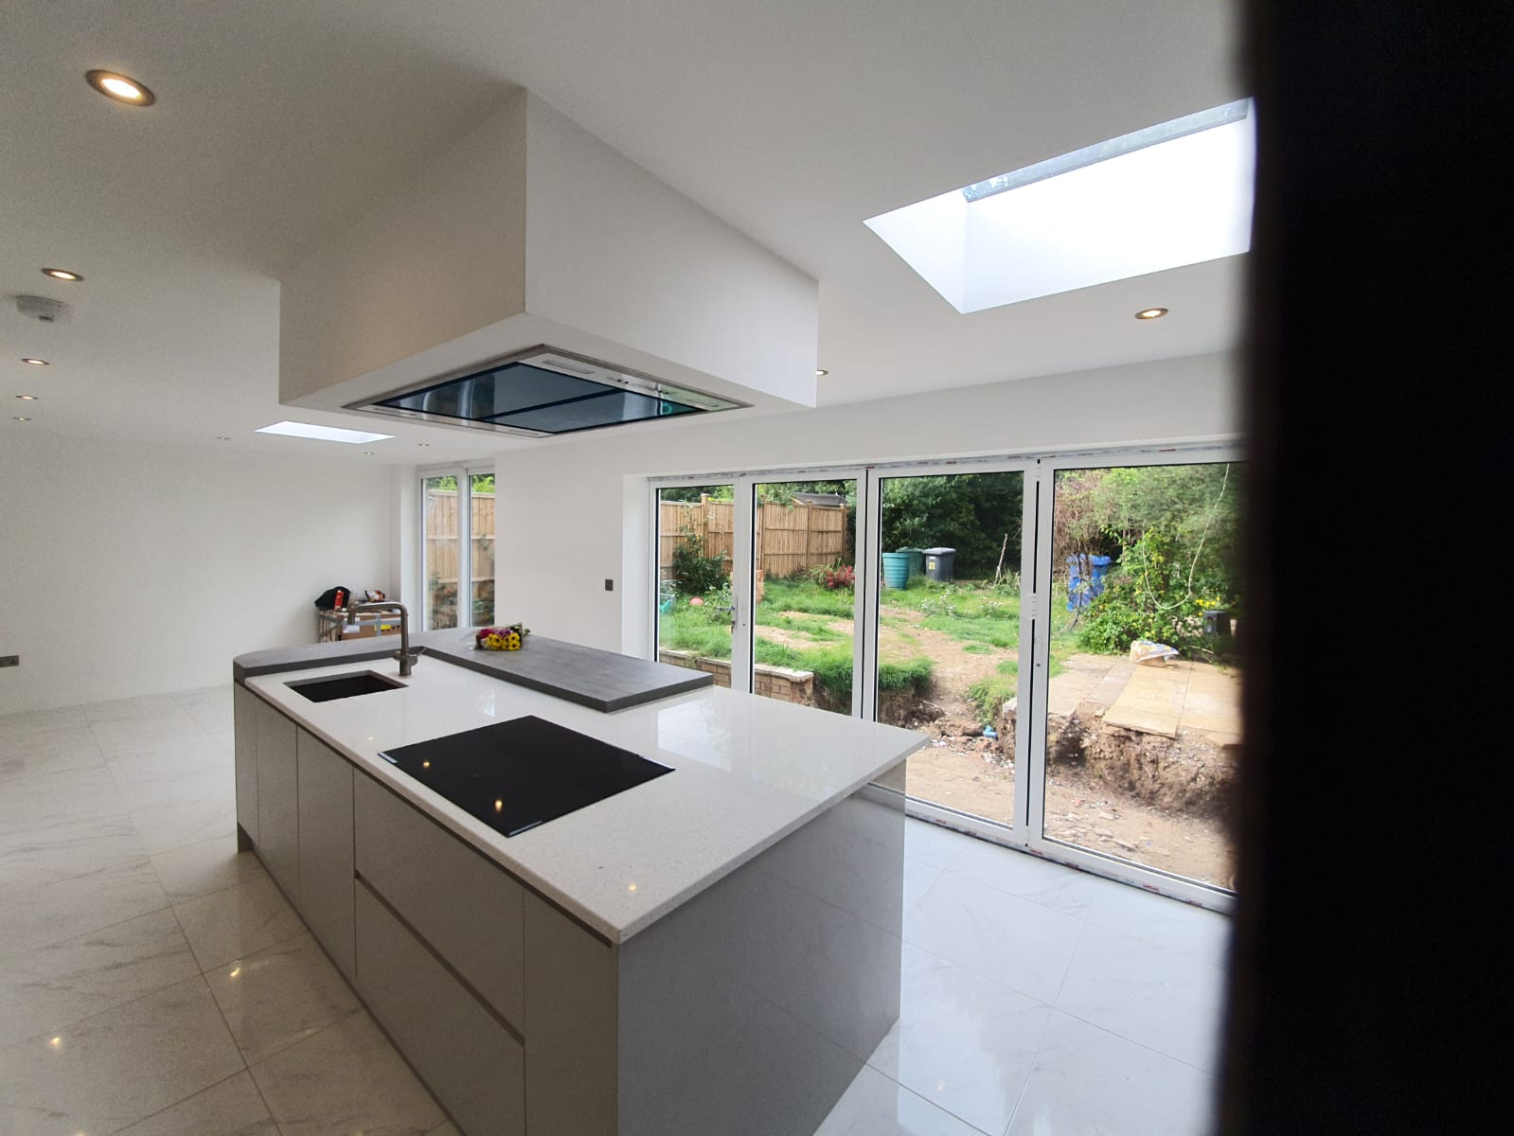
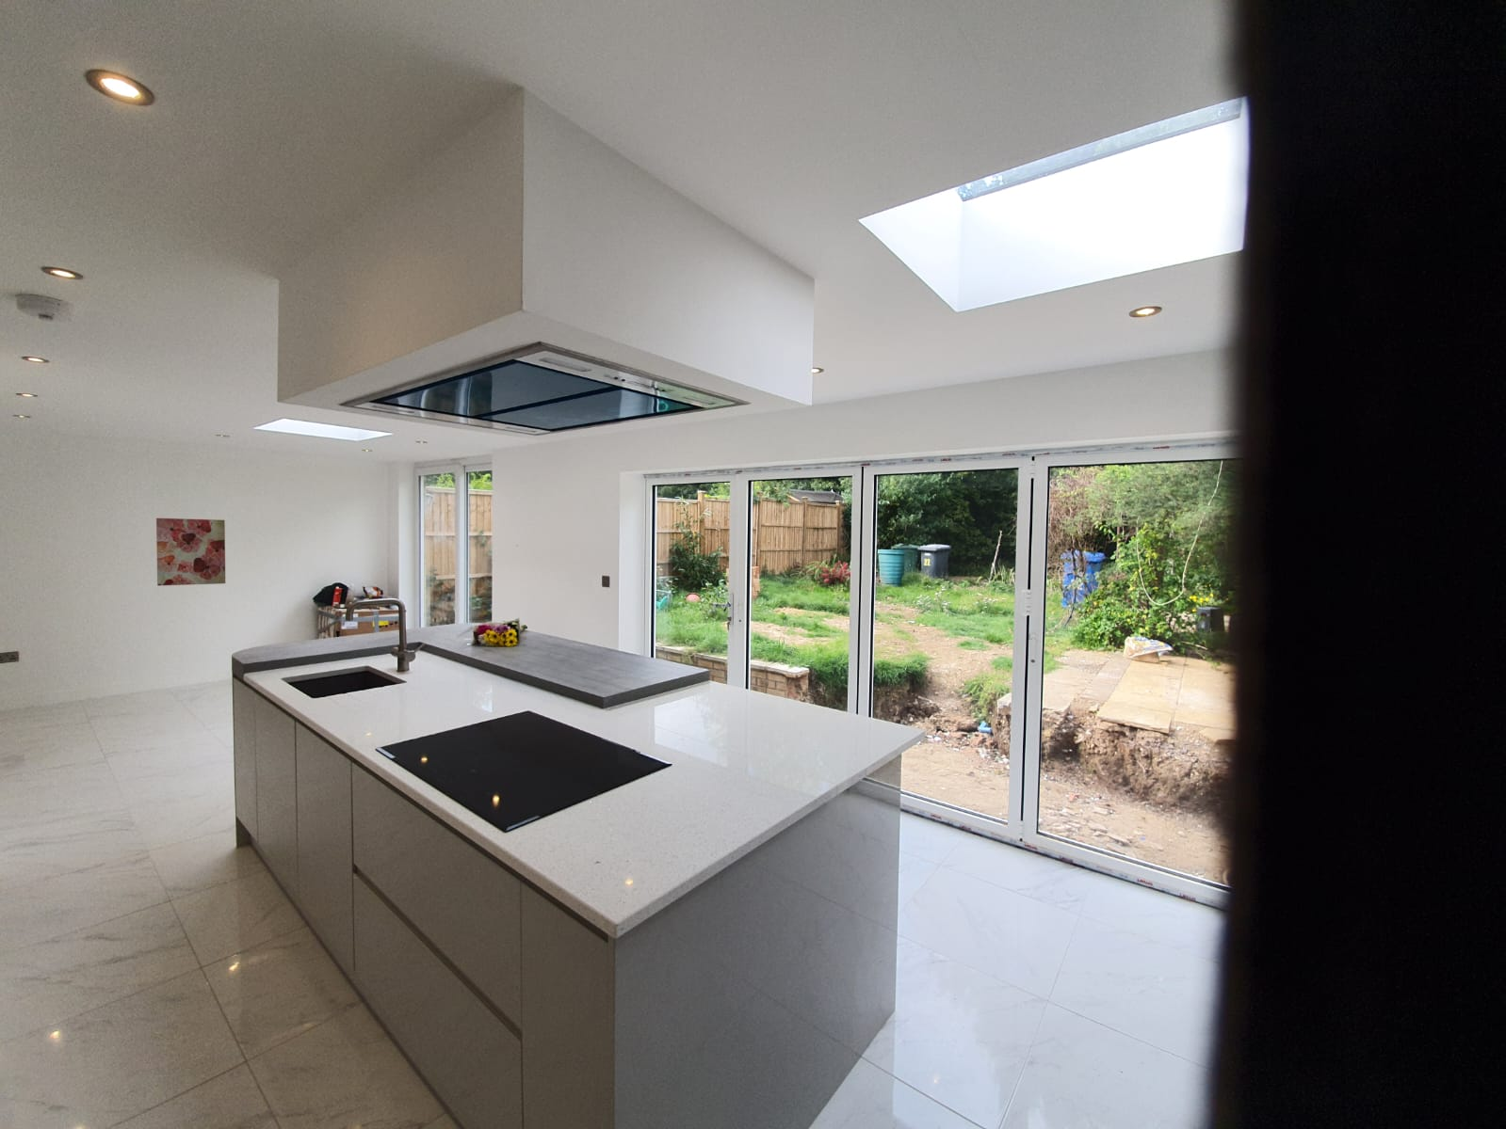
+ wall art (191, 551)
